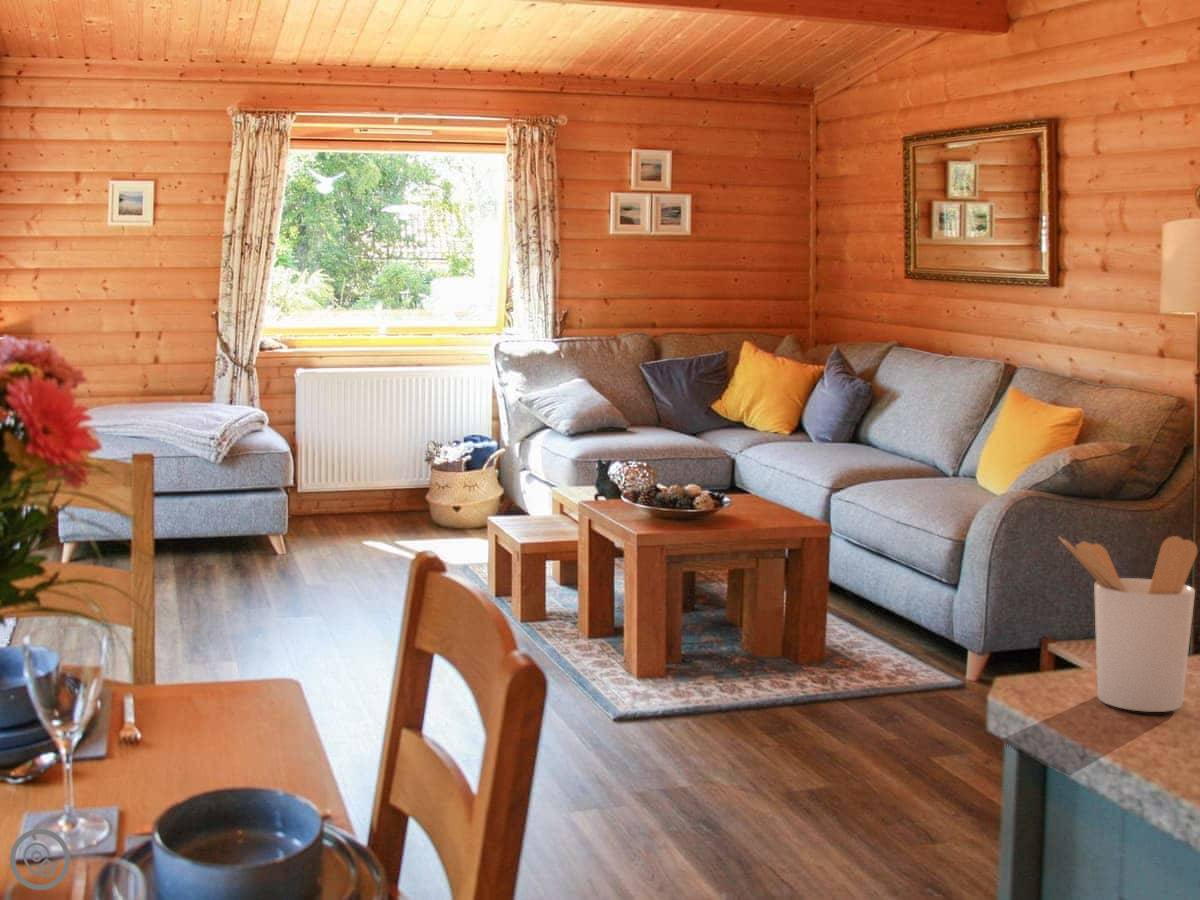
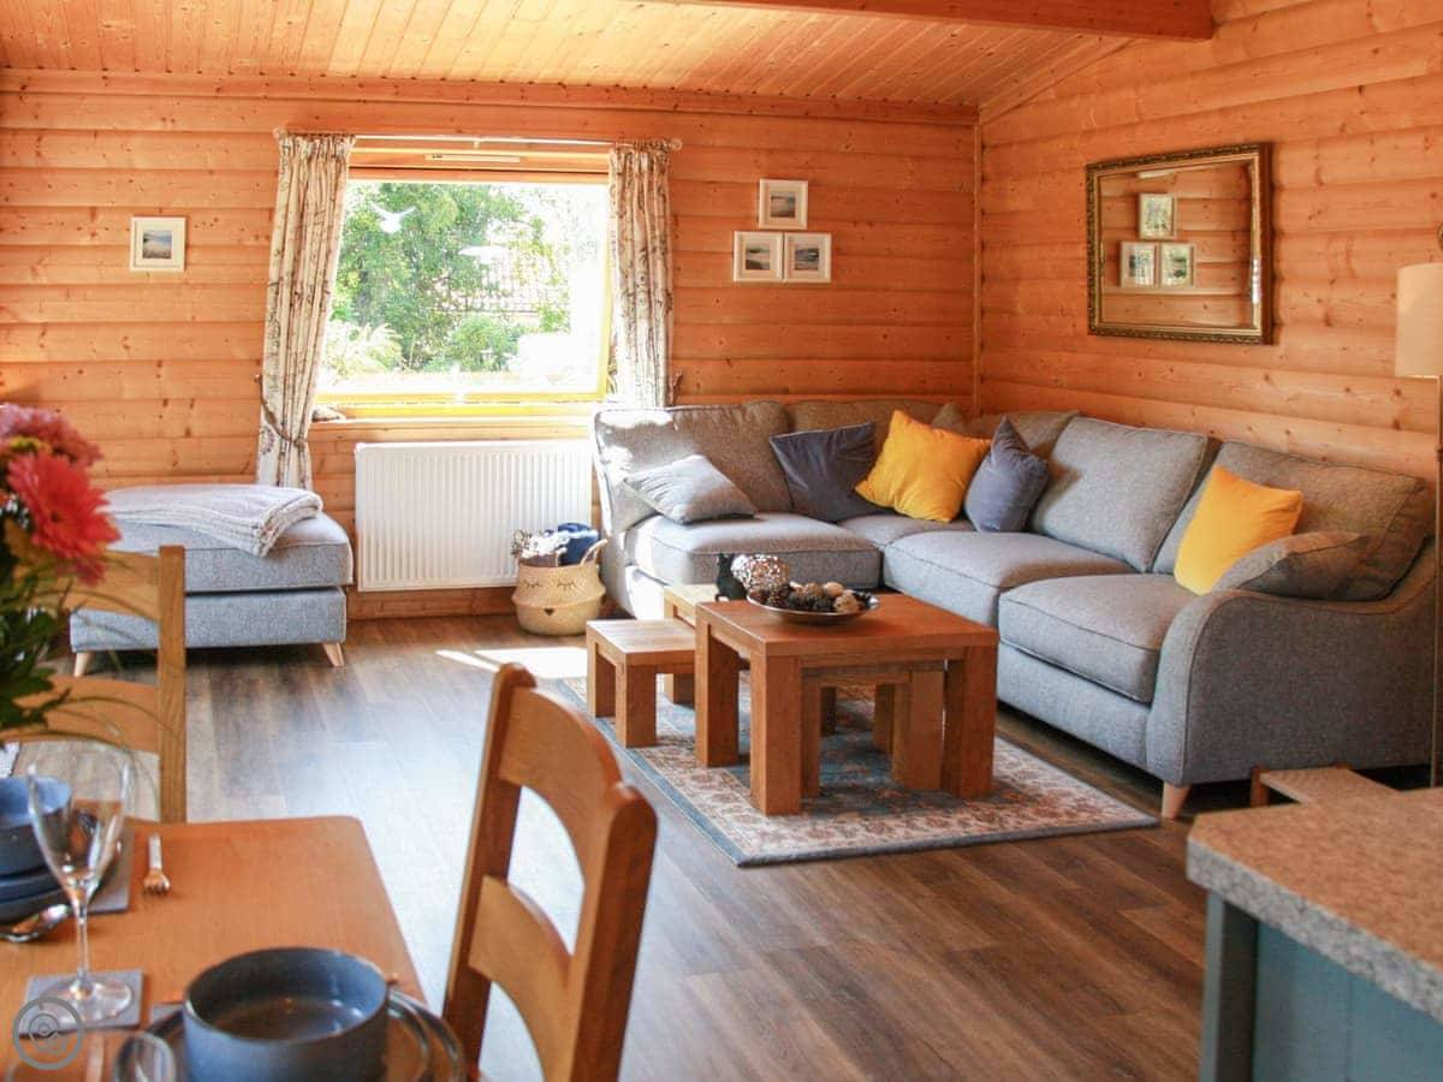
- utensil holder (1121, 617)
